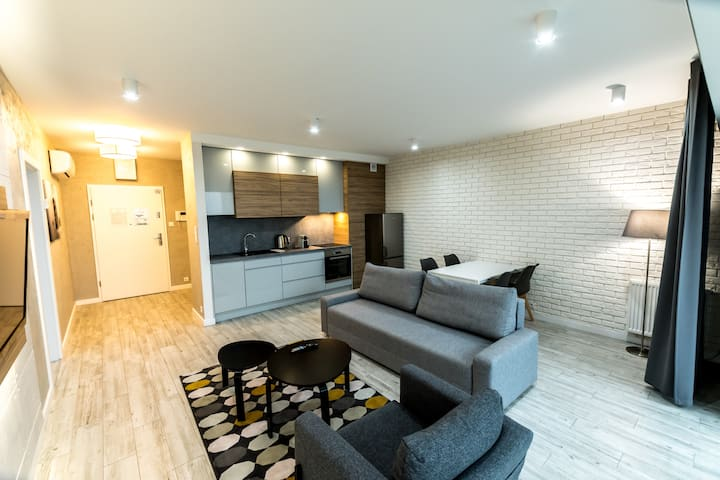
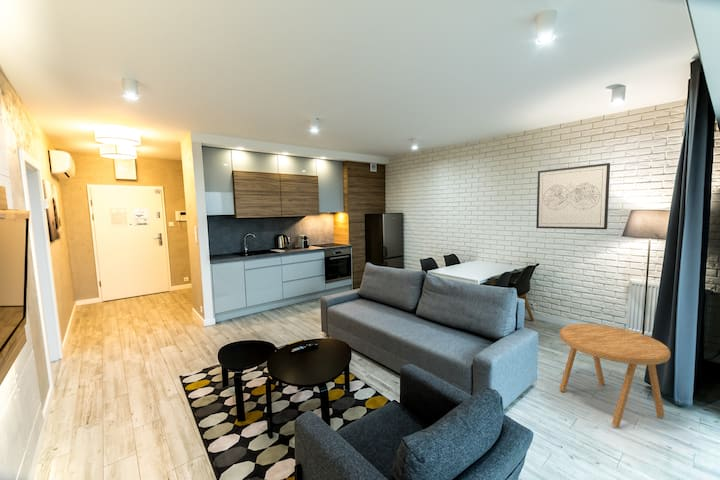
+ side table (602, 373)
+ wall art (570, 198)
